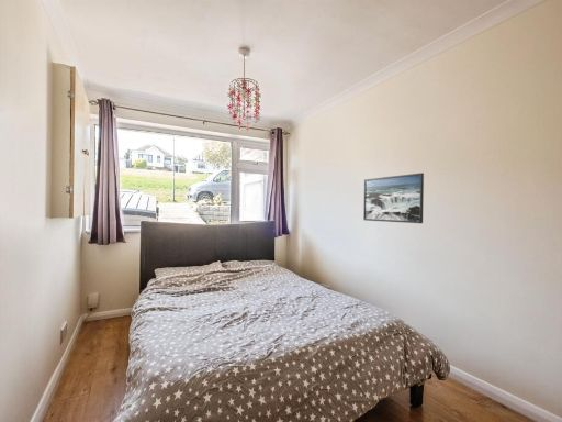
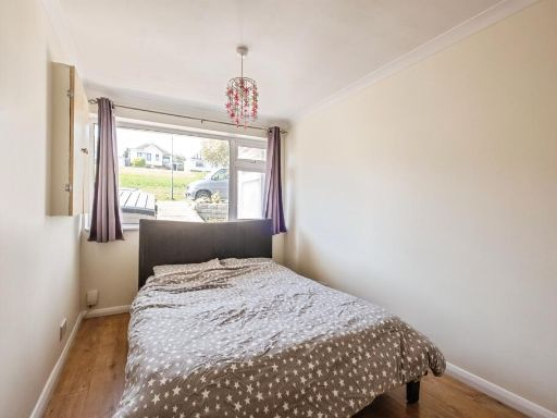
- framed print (390, 199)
